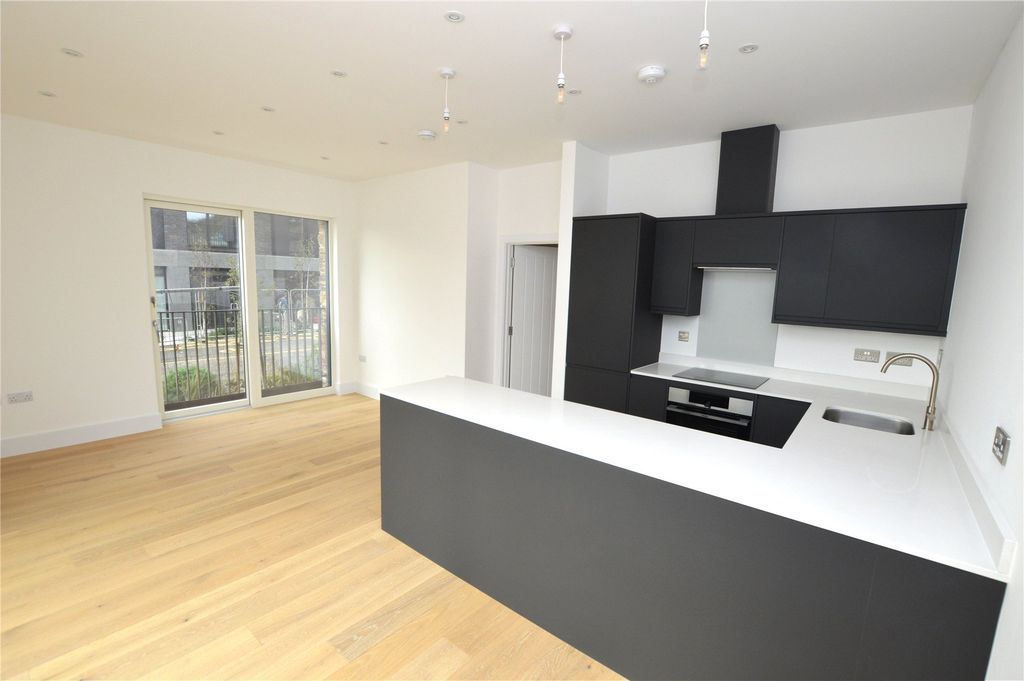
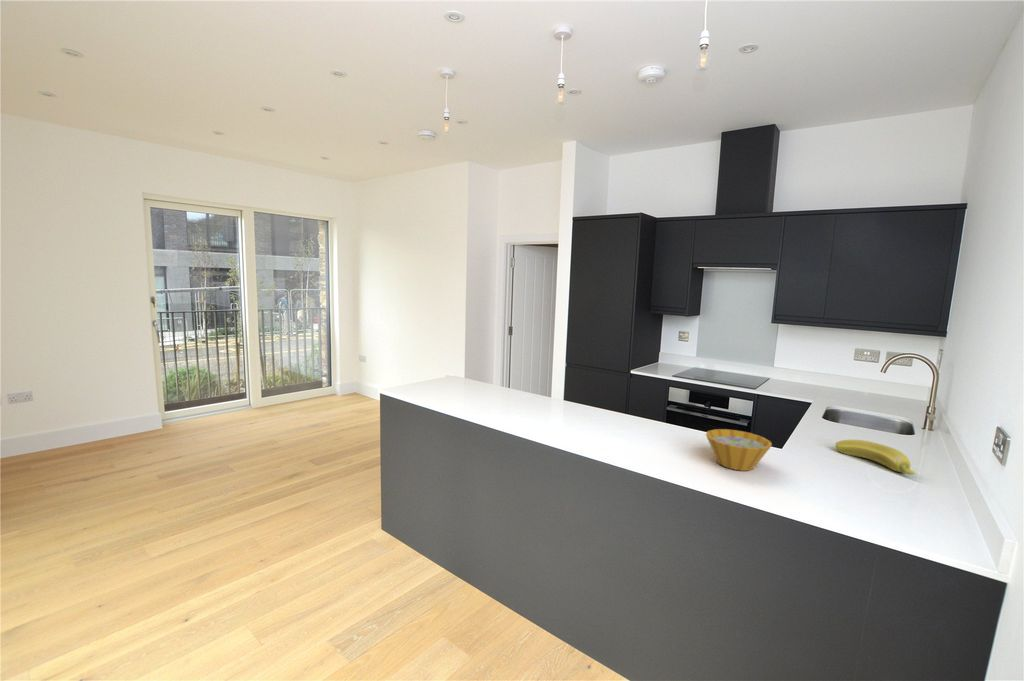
+ bowl (736, 451)
+ fruit (872, 454)
